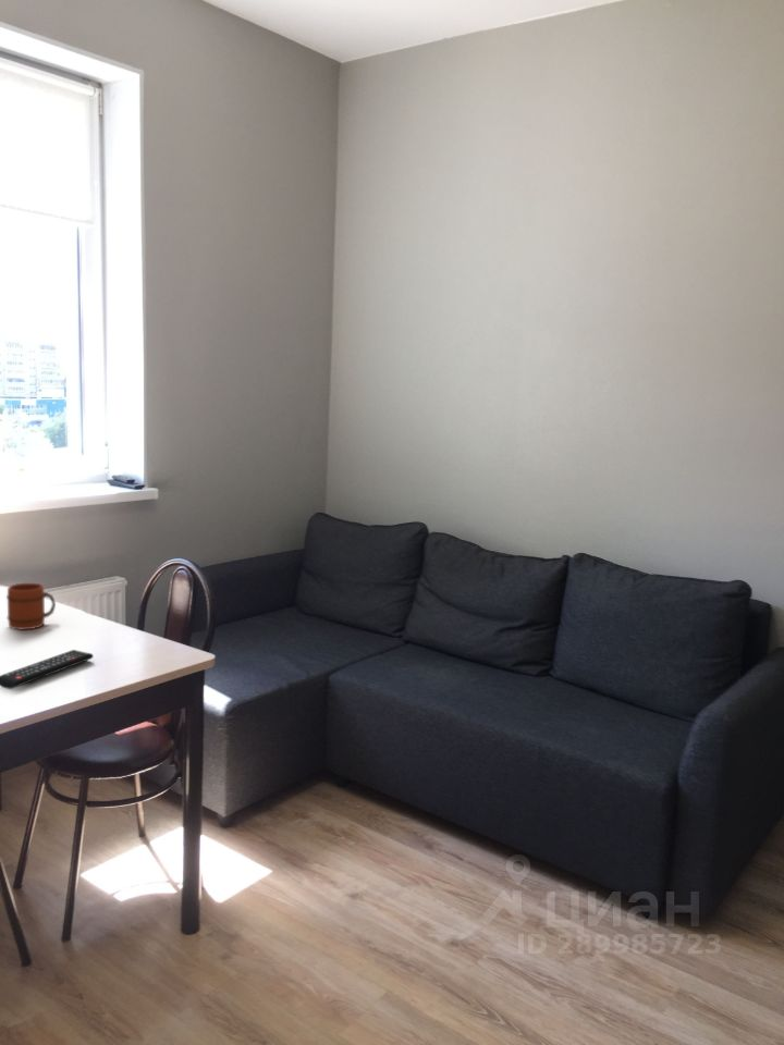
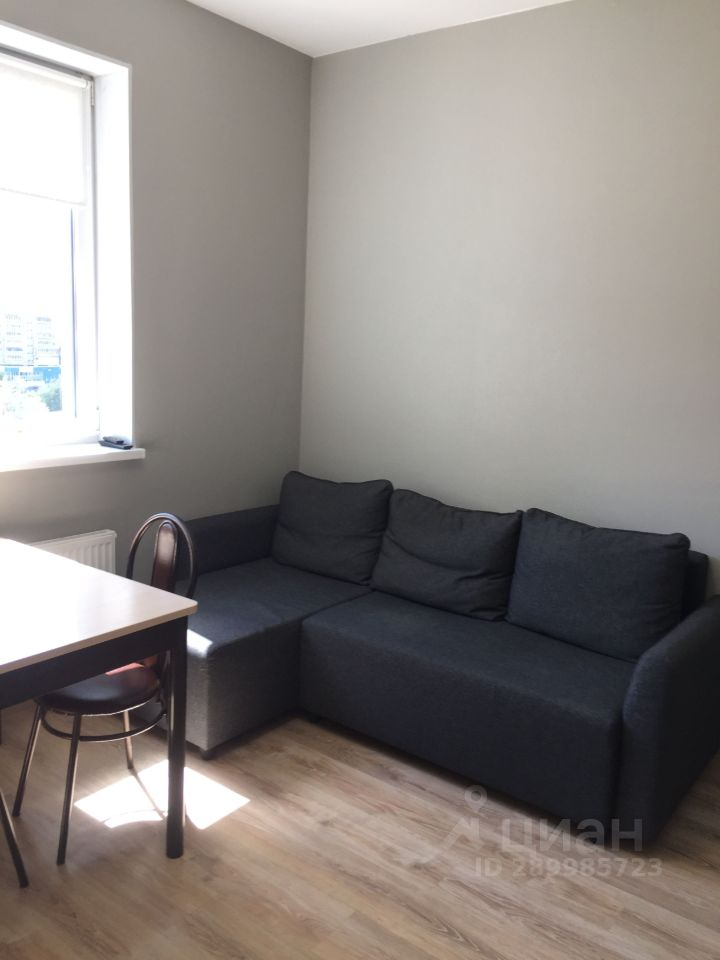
- remote control (47, 667)
- mug (32, 605)
